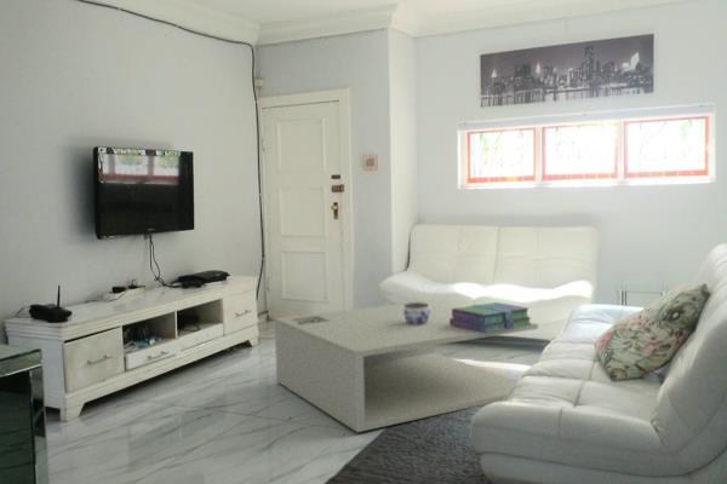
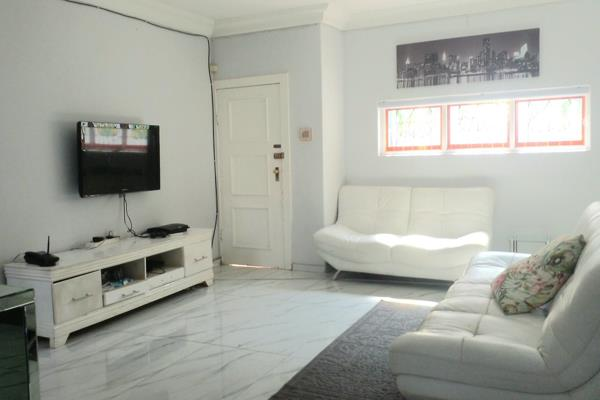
- jar (416, 310)
- stack of books (490, 313)
- coffee table (400, 352)
